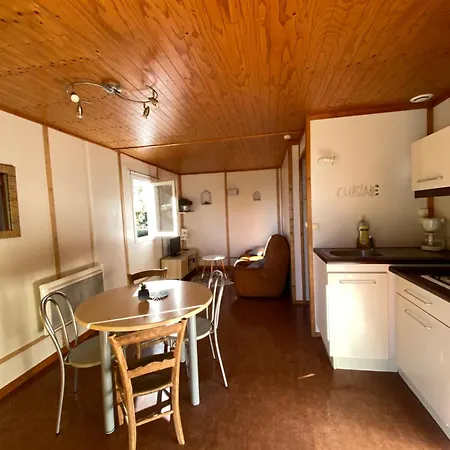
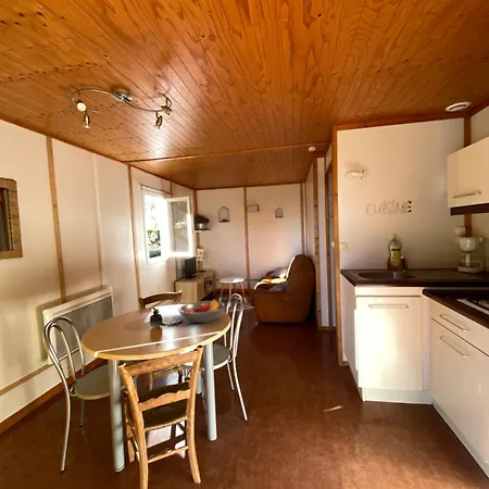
+ fruit bowl (202, 311)
